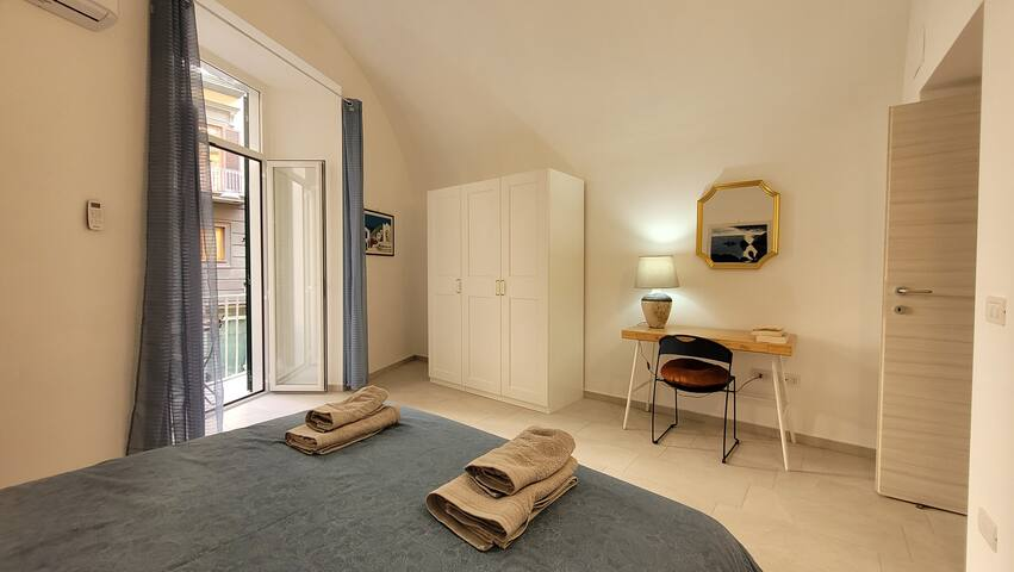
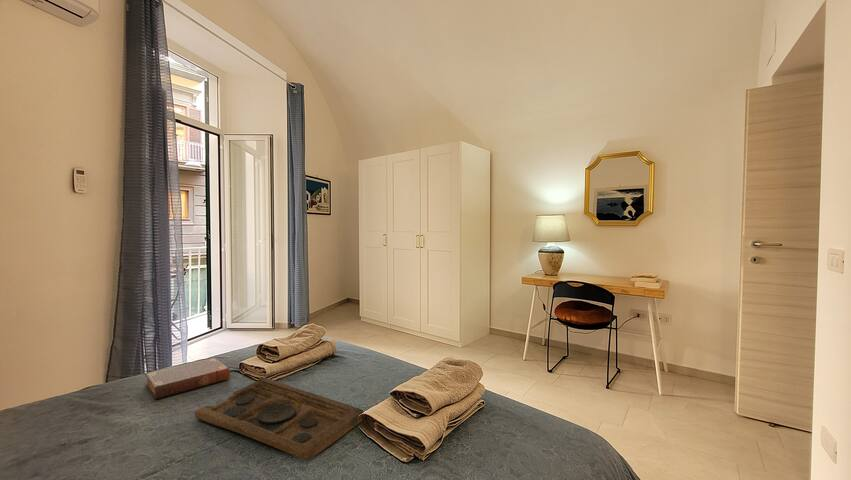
+ decorative tray (279, 412)
+ book (188, 376)
